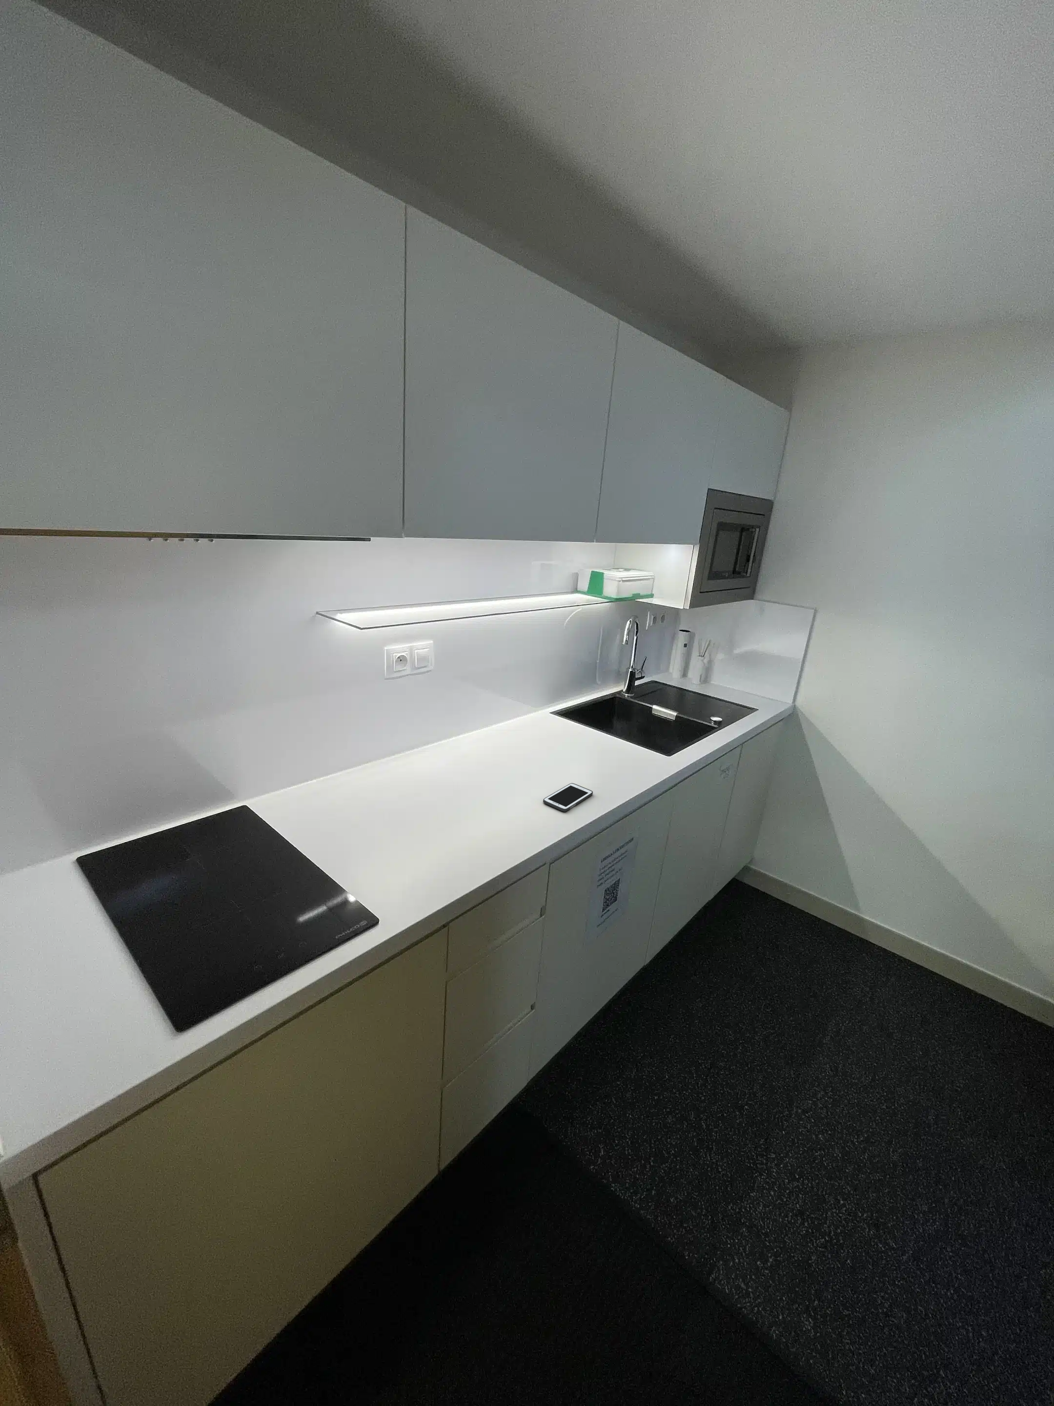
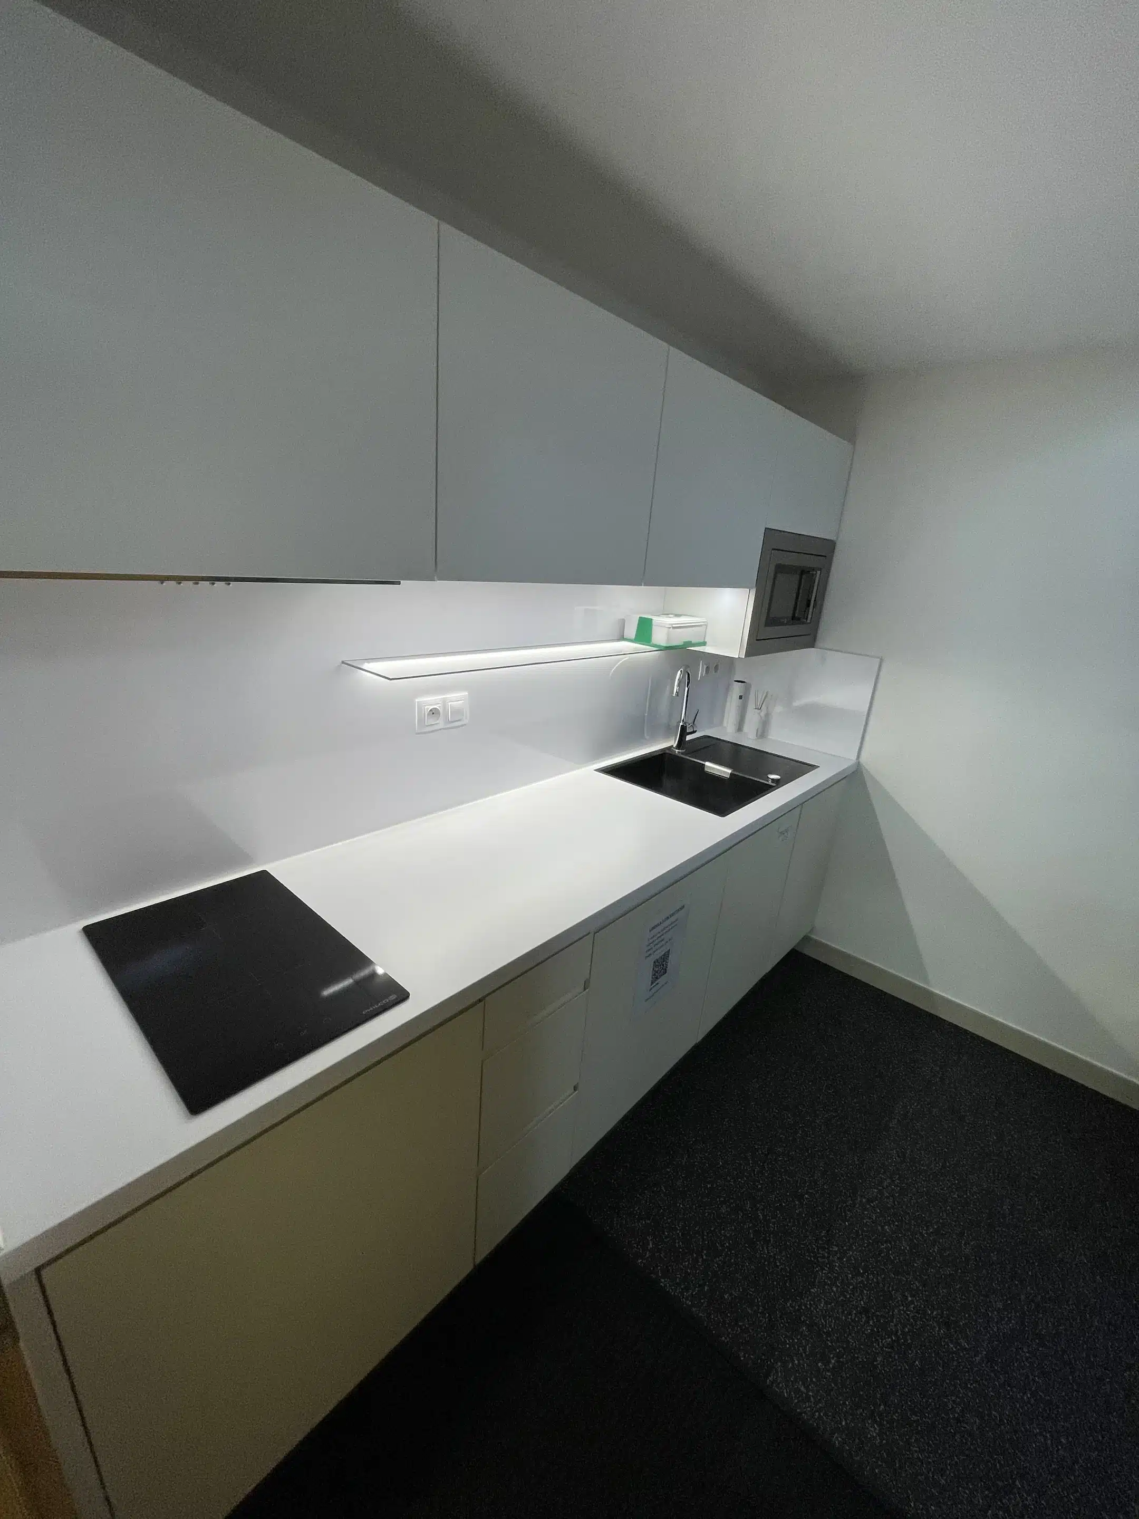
- cell phone (568, 797)
